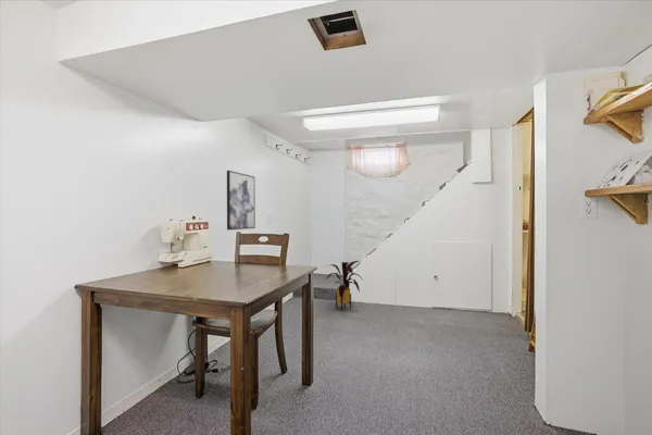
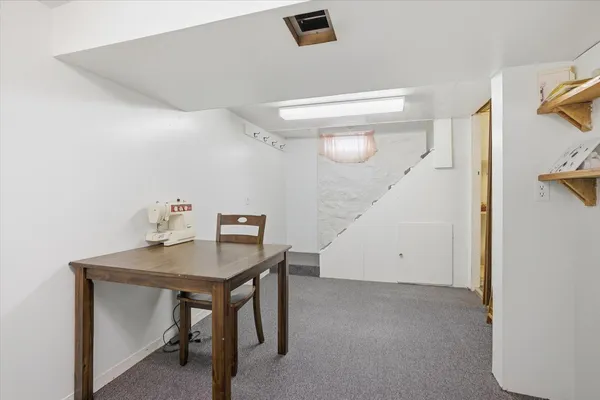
- wall art (241, 201)
- house plant (342, 284)
